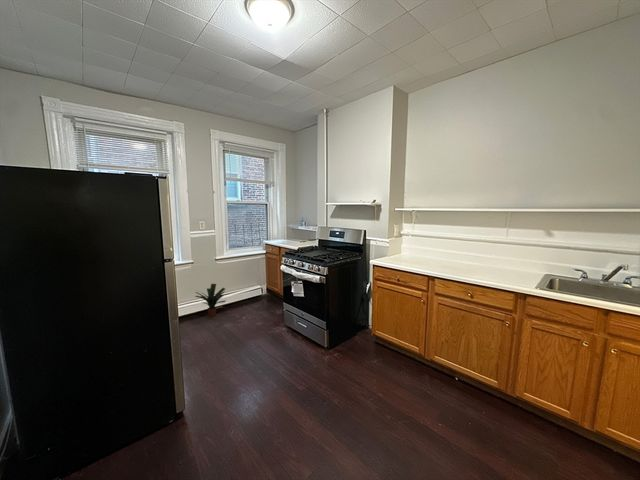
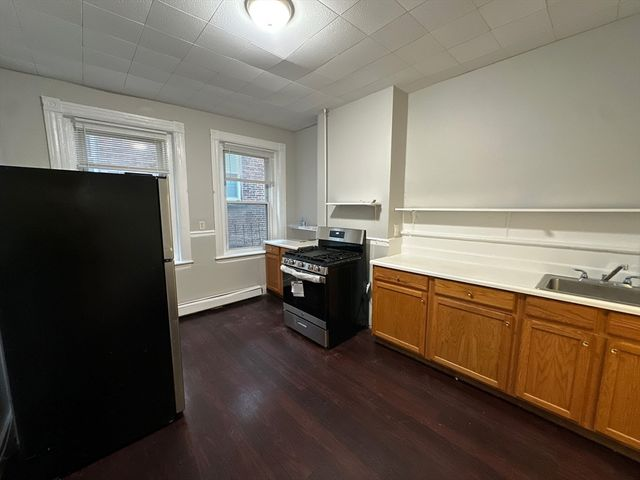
- potted plant (209, 299)
